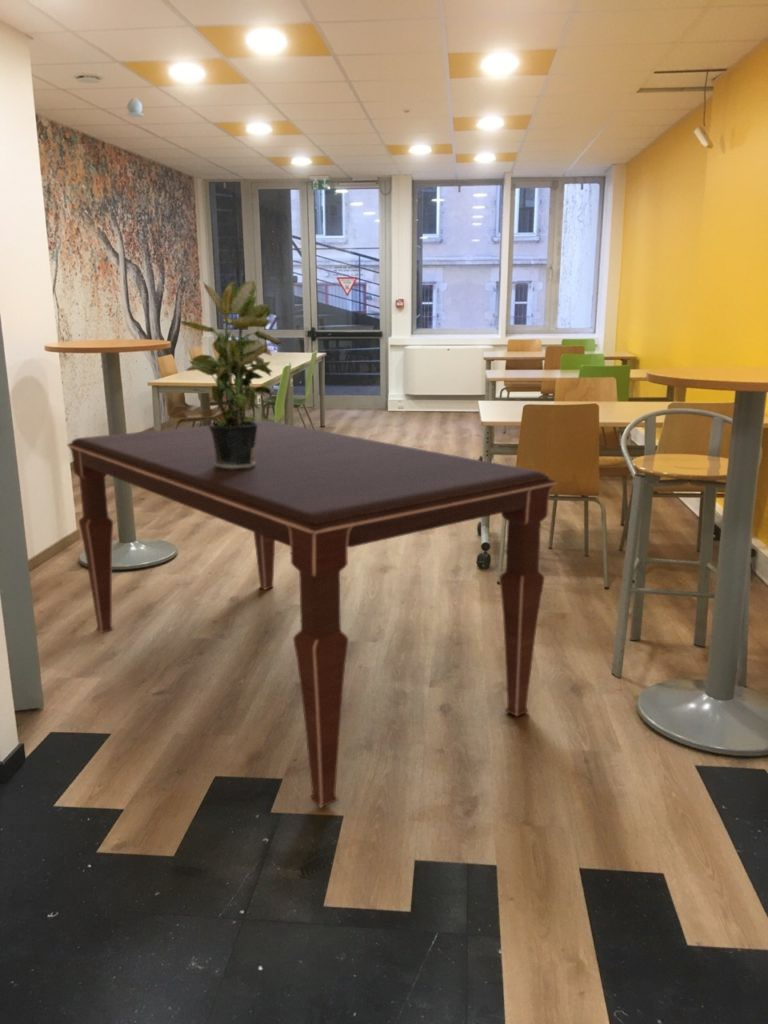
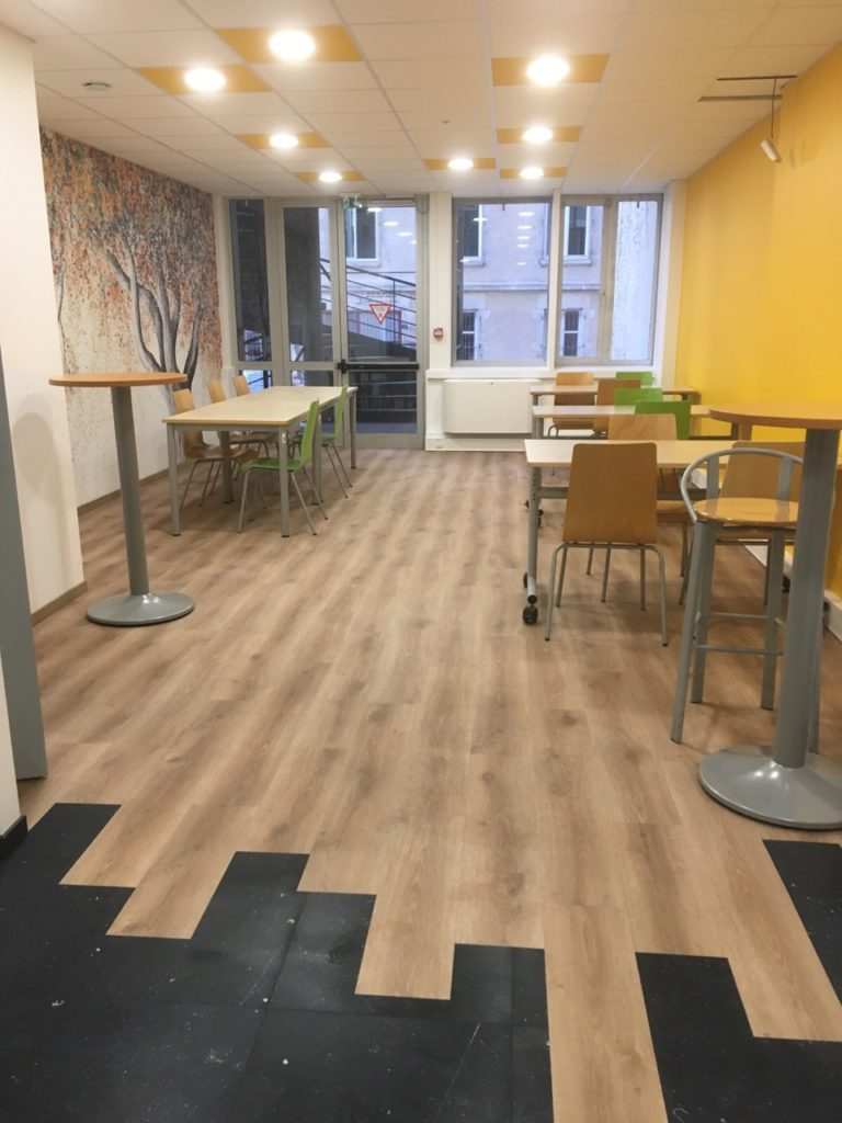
- dining table (291, 562)
- potted plant (236, 375)
- security camera (134, 106)
